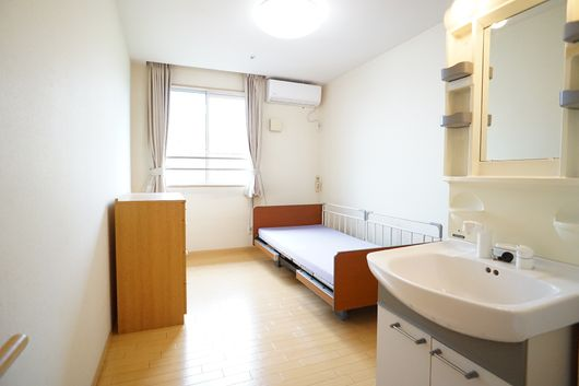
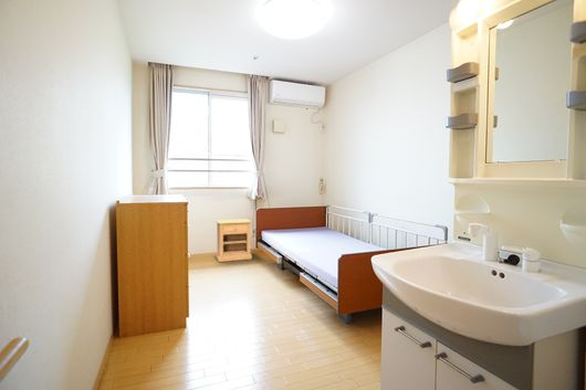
+ nightstand (233, 239)
